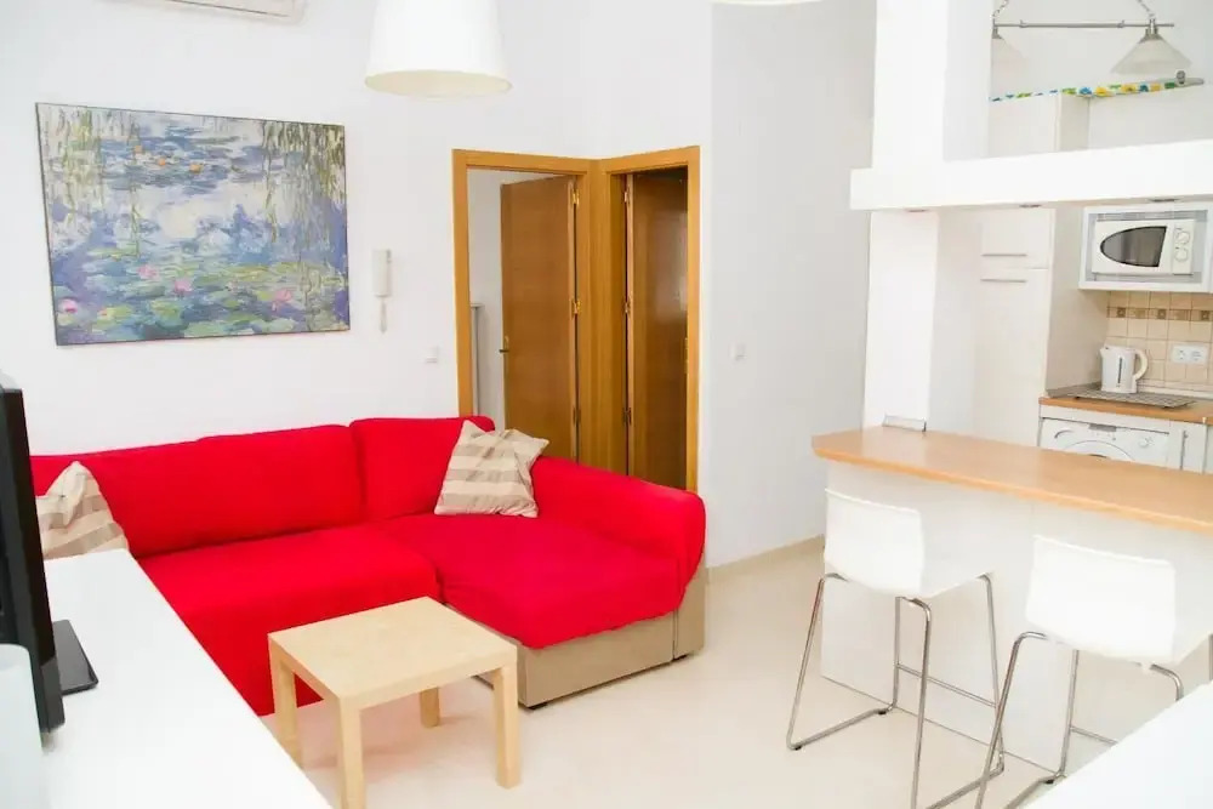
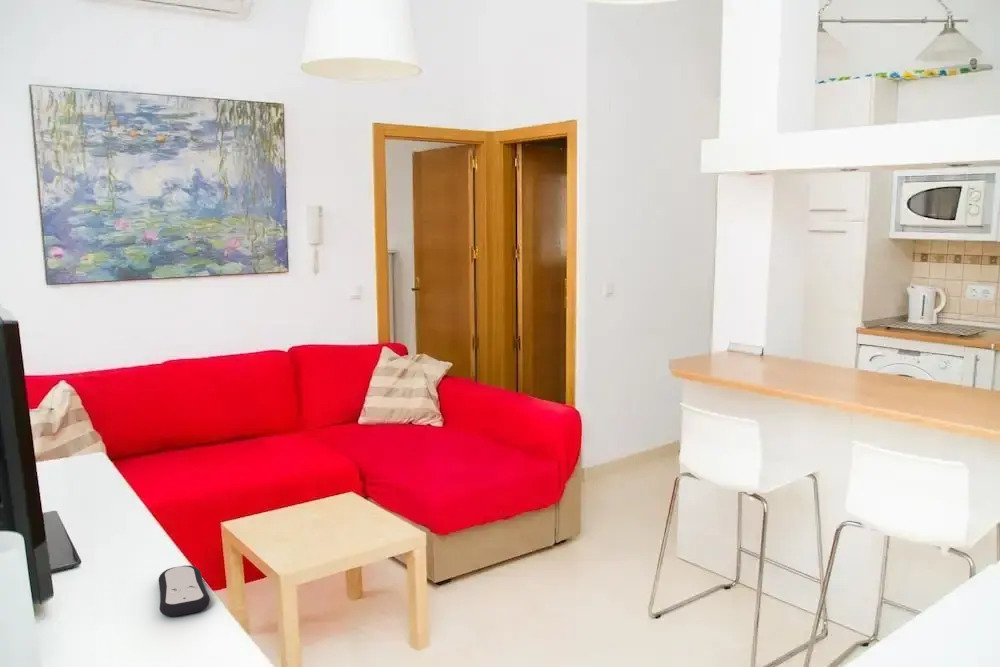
+ remote control (182, 588)
